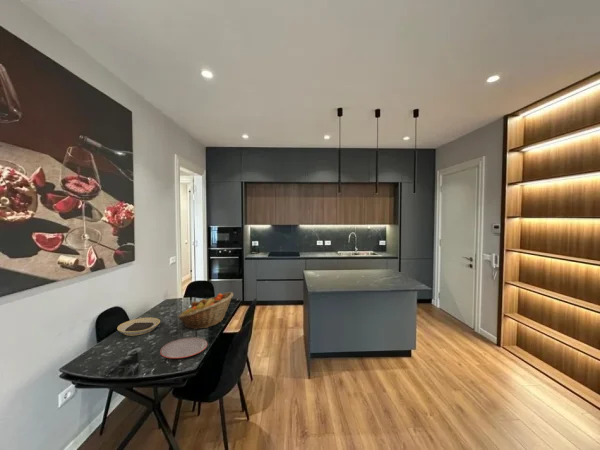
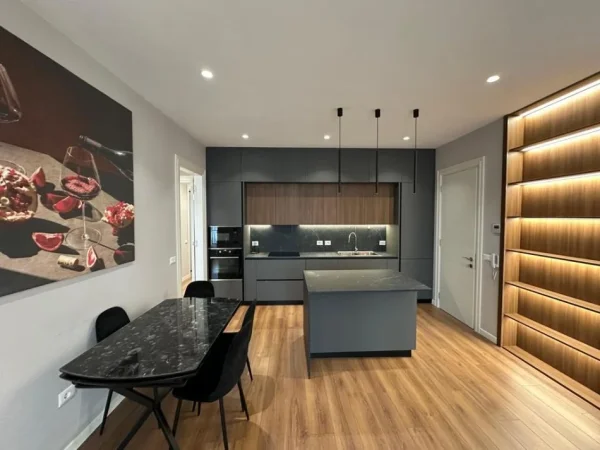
- plate (139, 326)
- fruit basket (207, 308)
- plate (184, 348)
